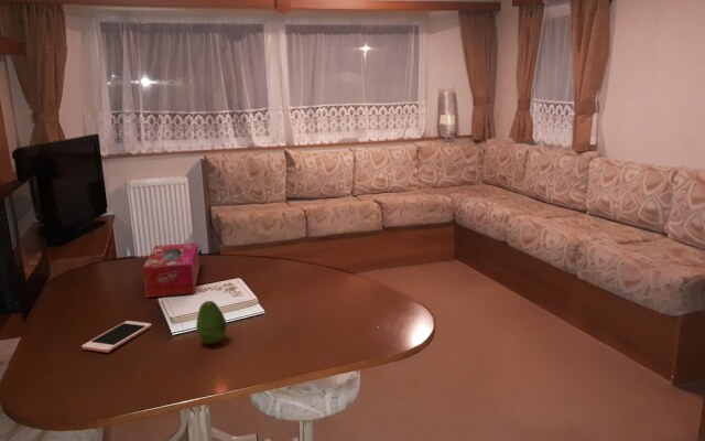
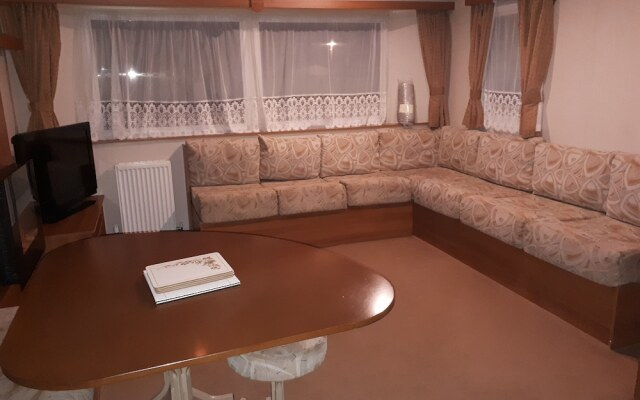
- cell phone (118, 335)
- fruit (210, 322)
- tissue box (173, 268)
